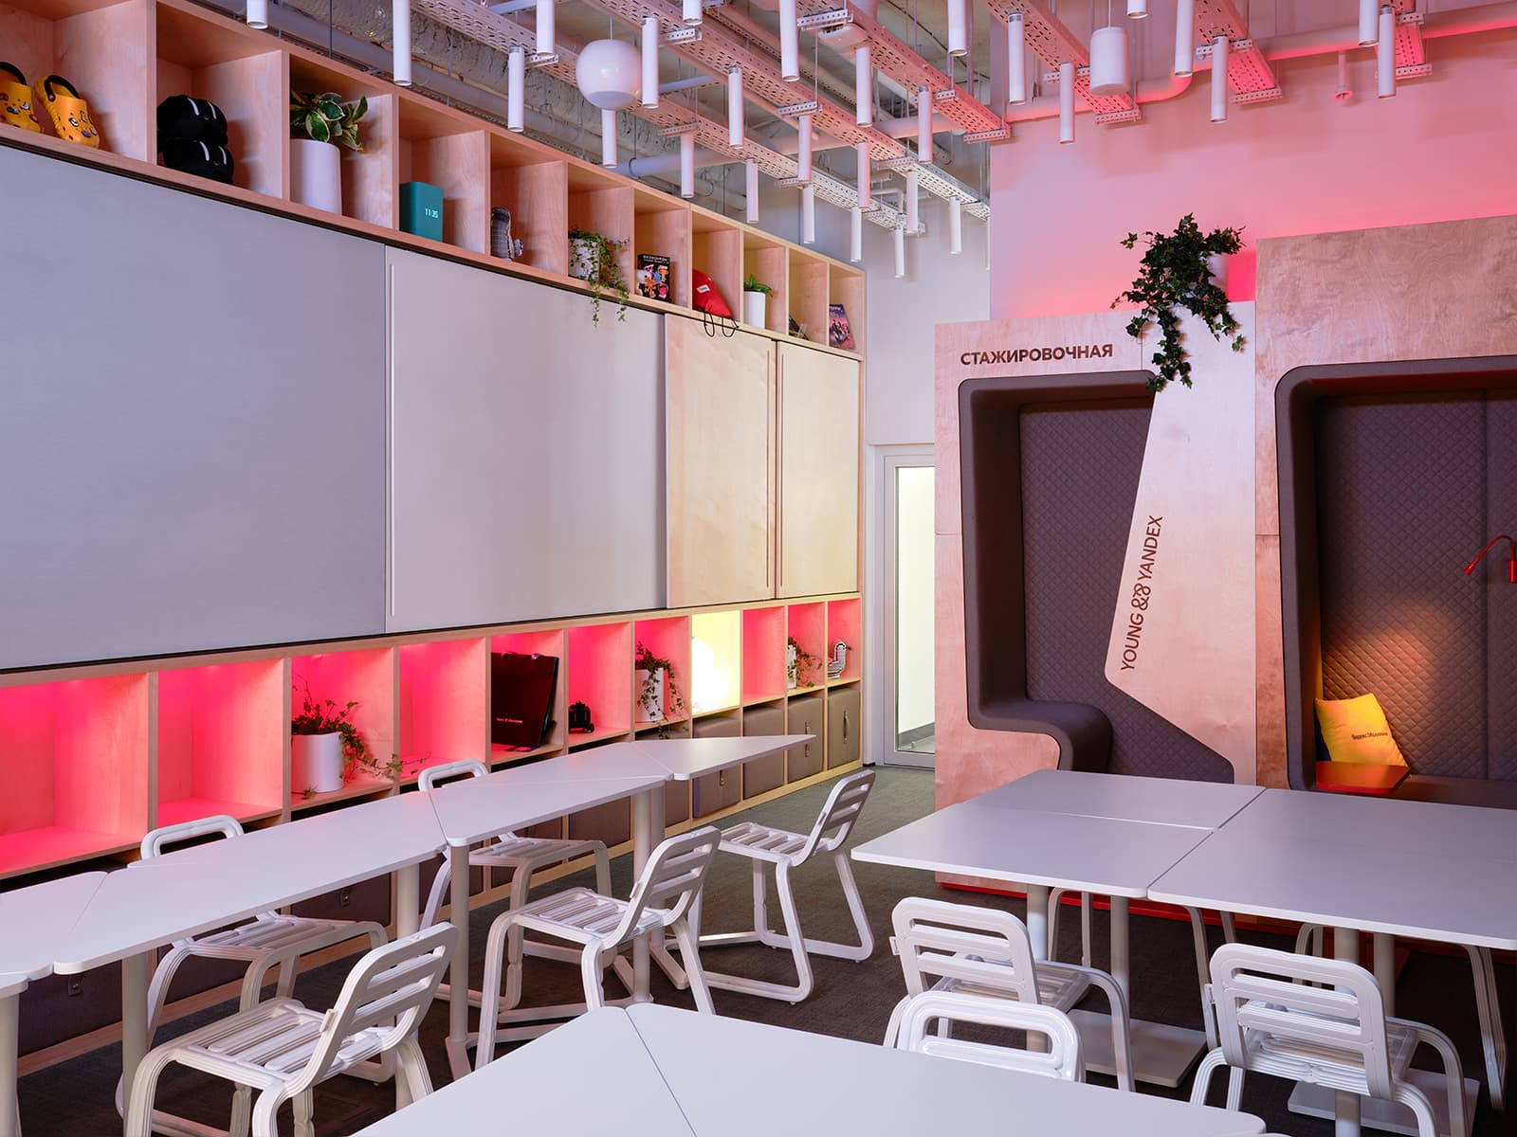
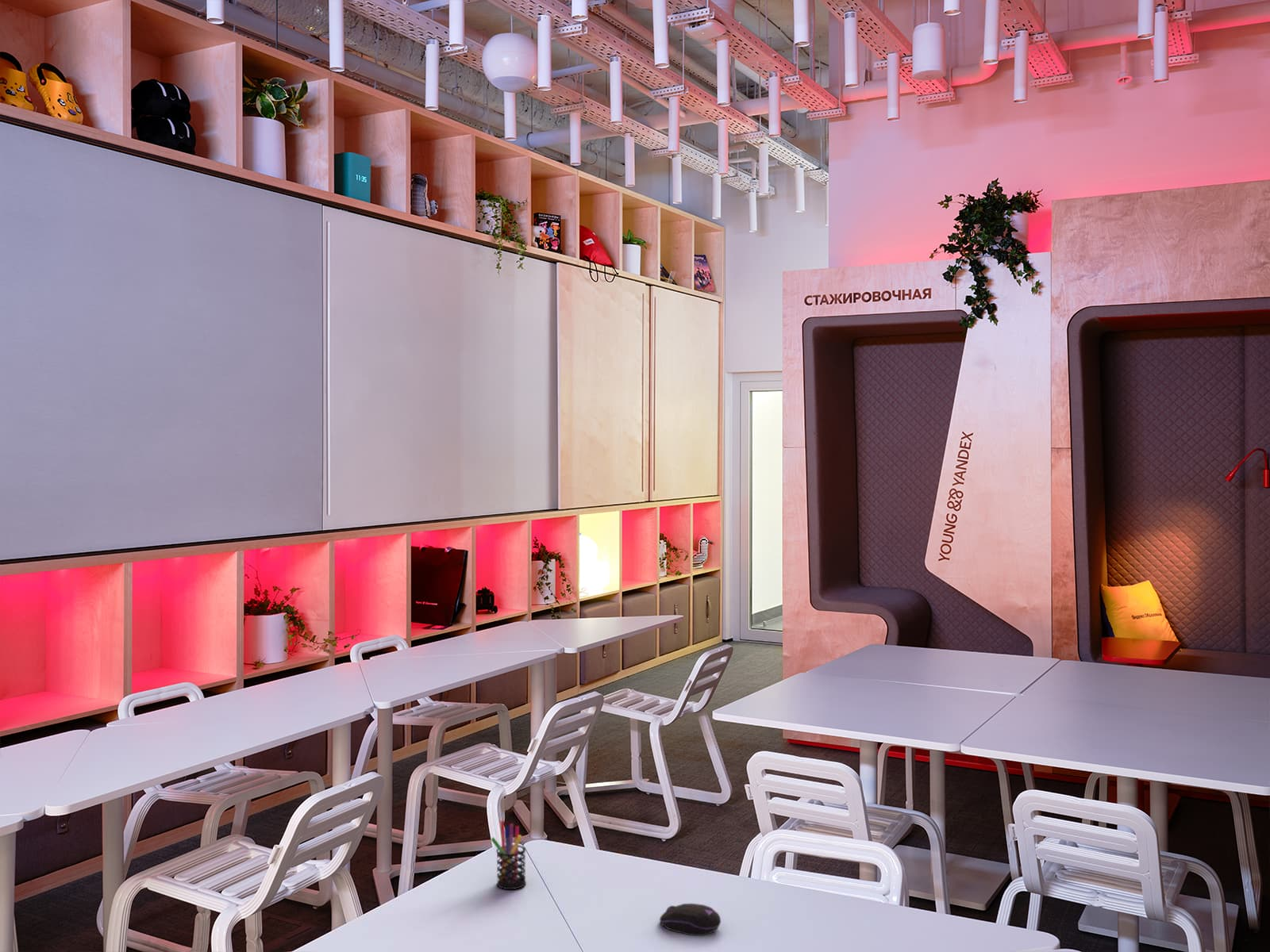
+ computer mouse (690, 916)
+ pen holder (507, 854)
